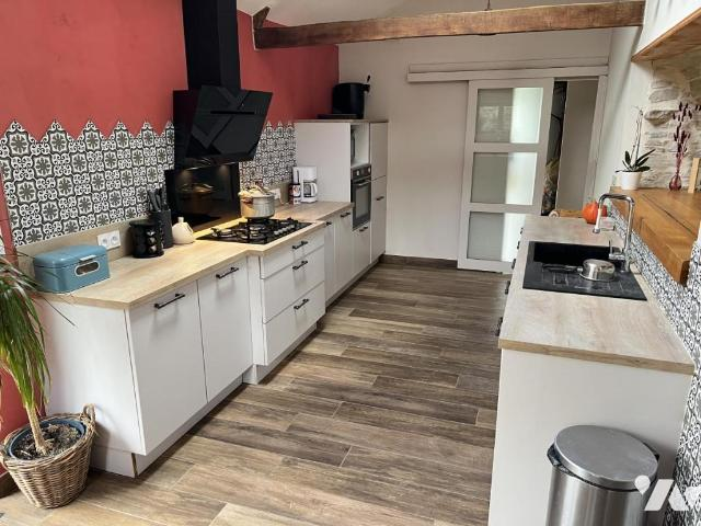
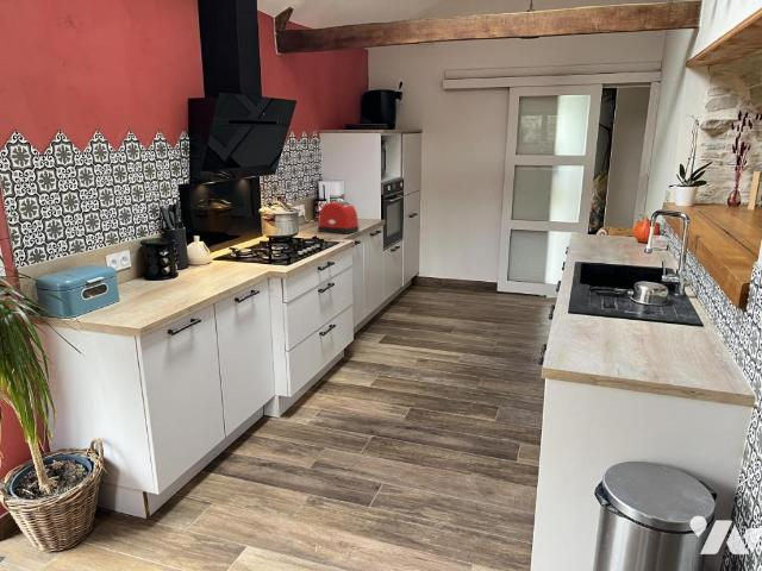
+ toaster (337, 215)
